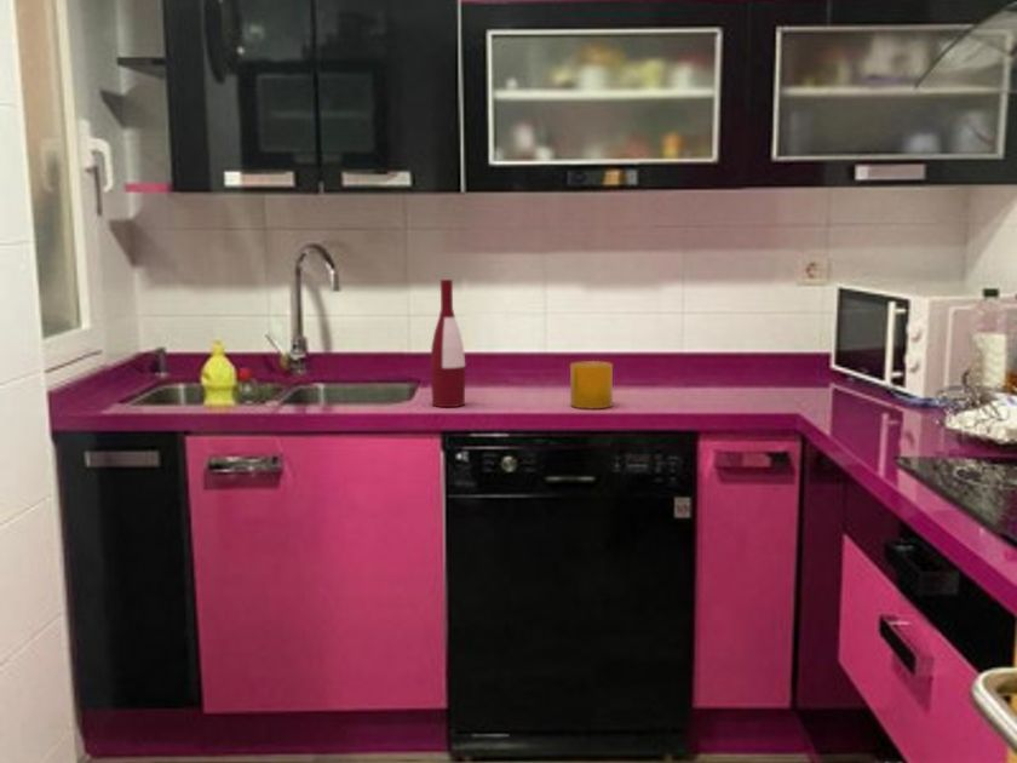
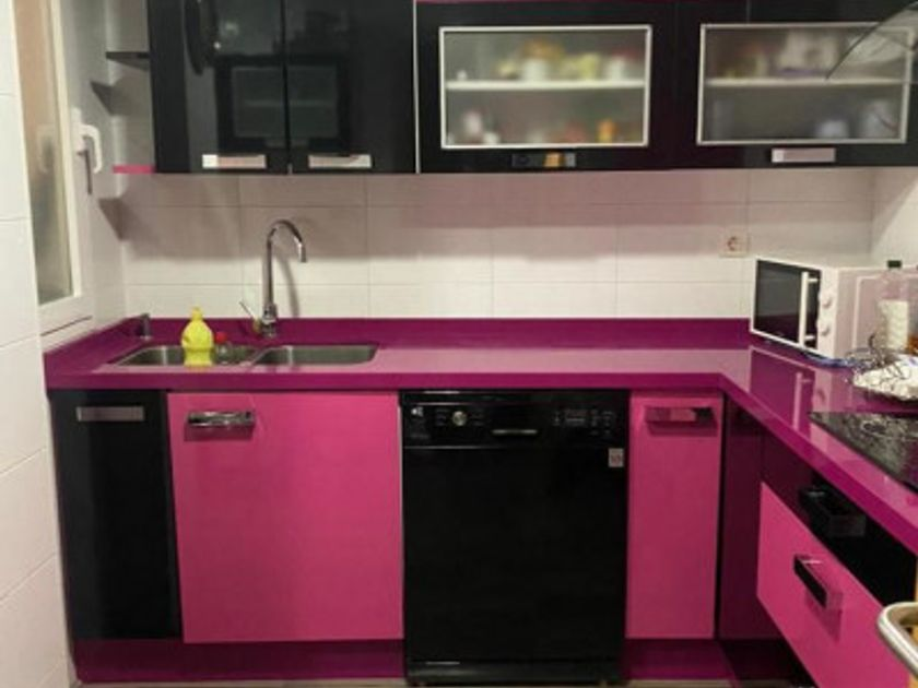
- cup (591, 384)
- alcohol (447, 342)
